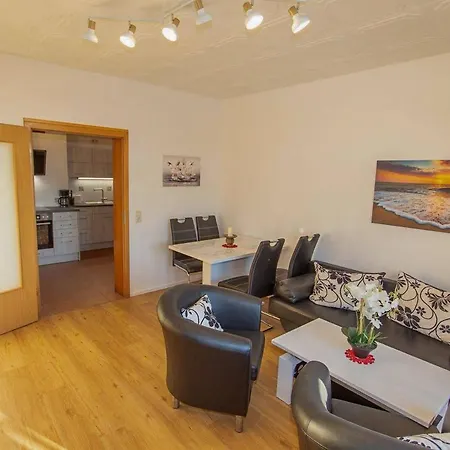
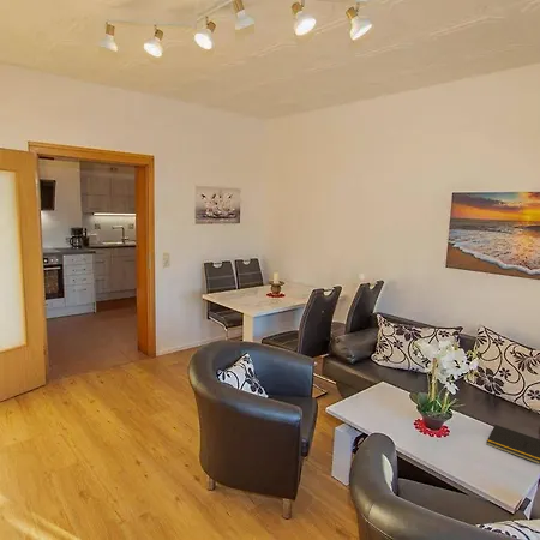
+ notepad (516, 443)
